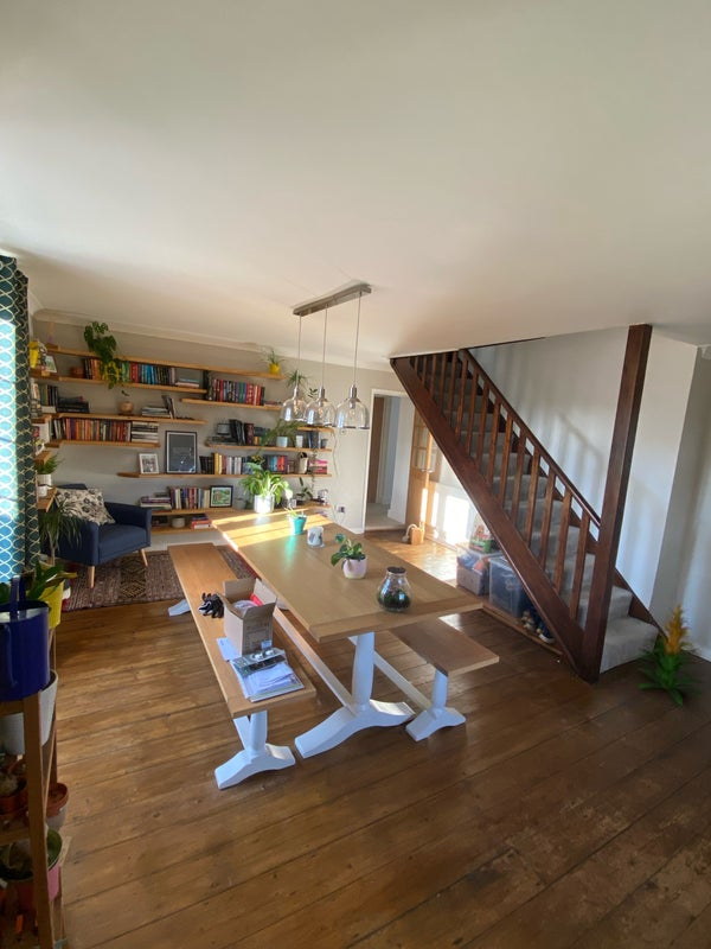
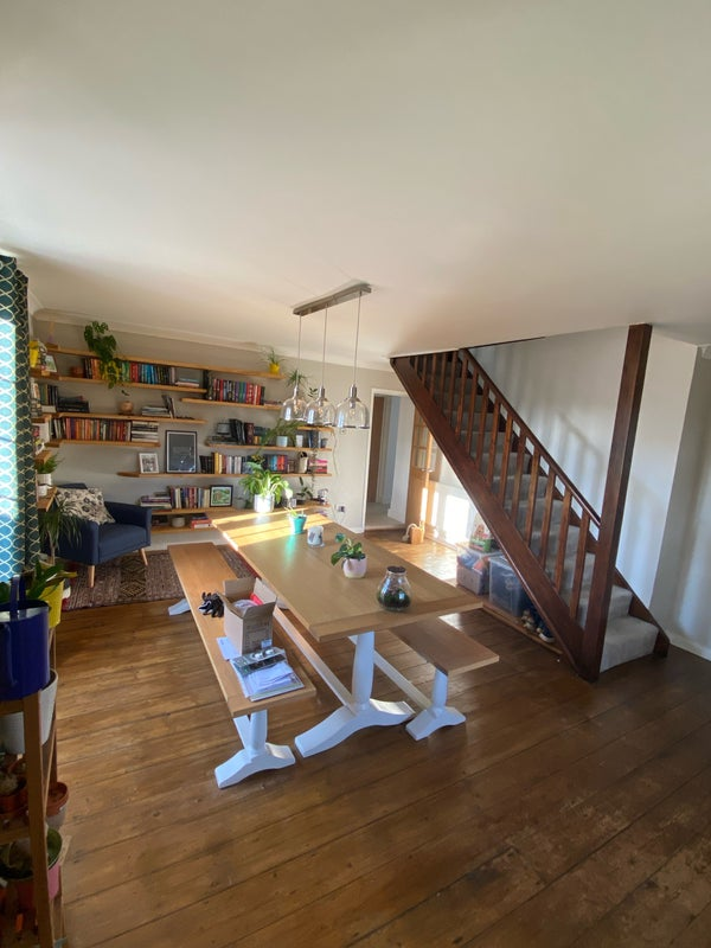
- indoor plant (672, 647)
